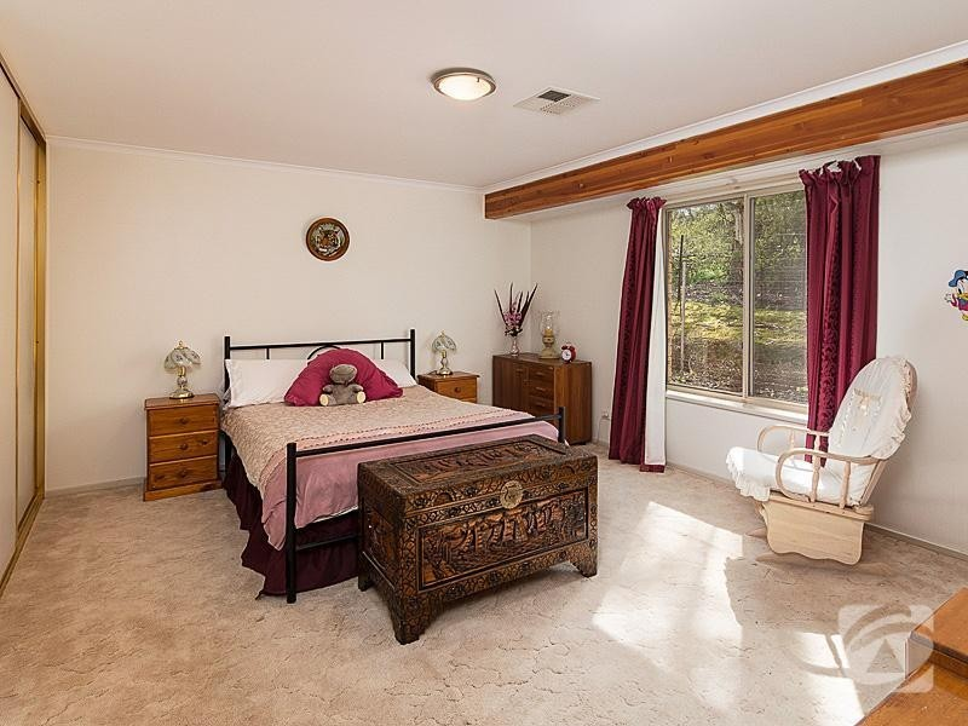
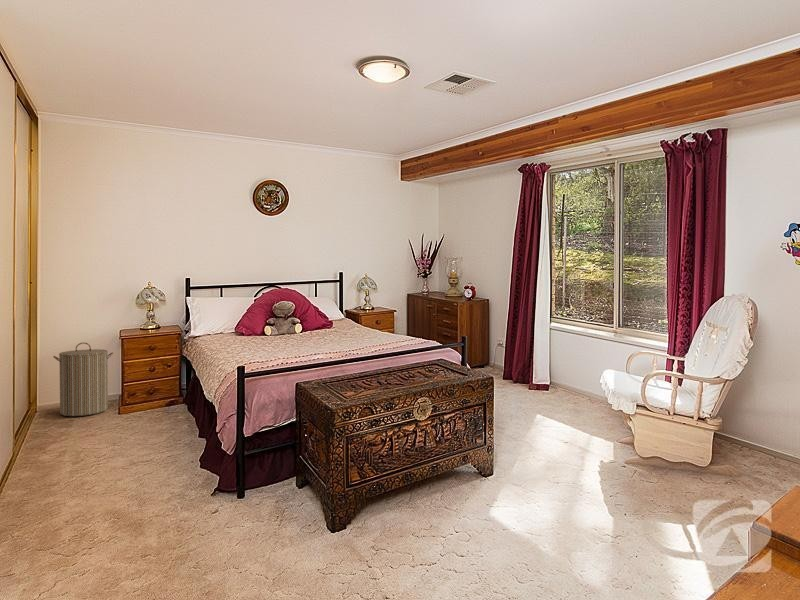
+ laundry hamper (84, 376)
